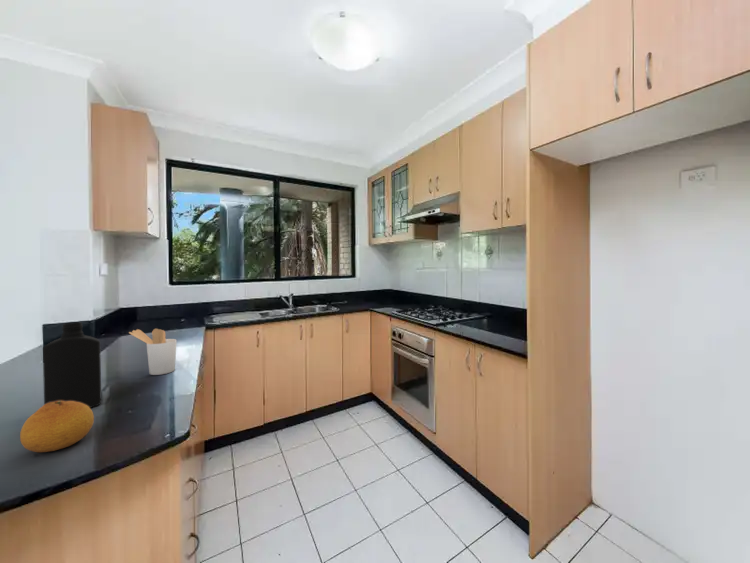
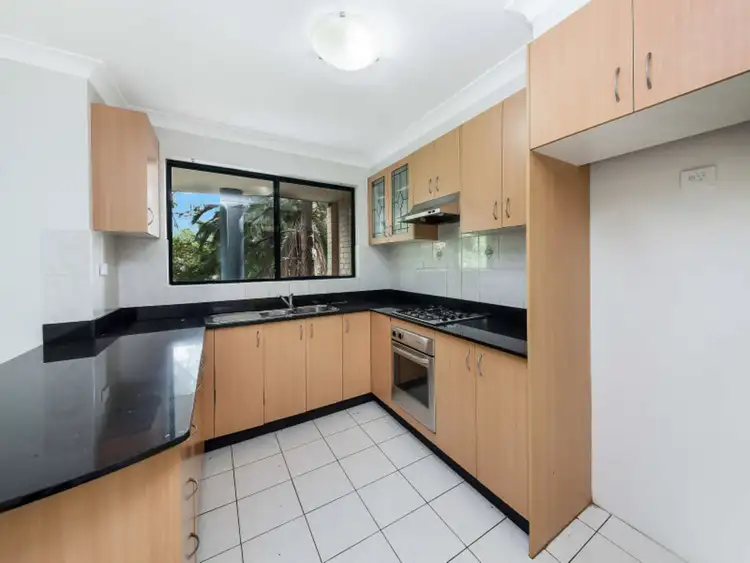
- fruit (57, 423)
- utensil holder (154, 349)
- bottle (73, 366)
